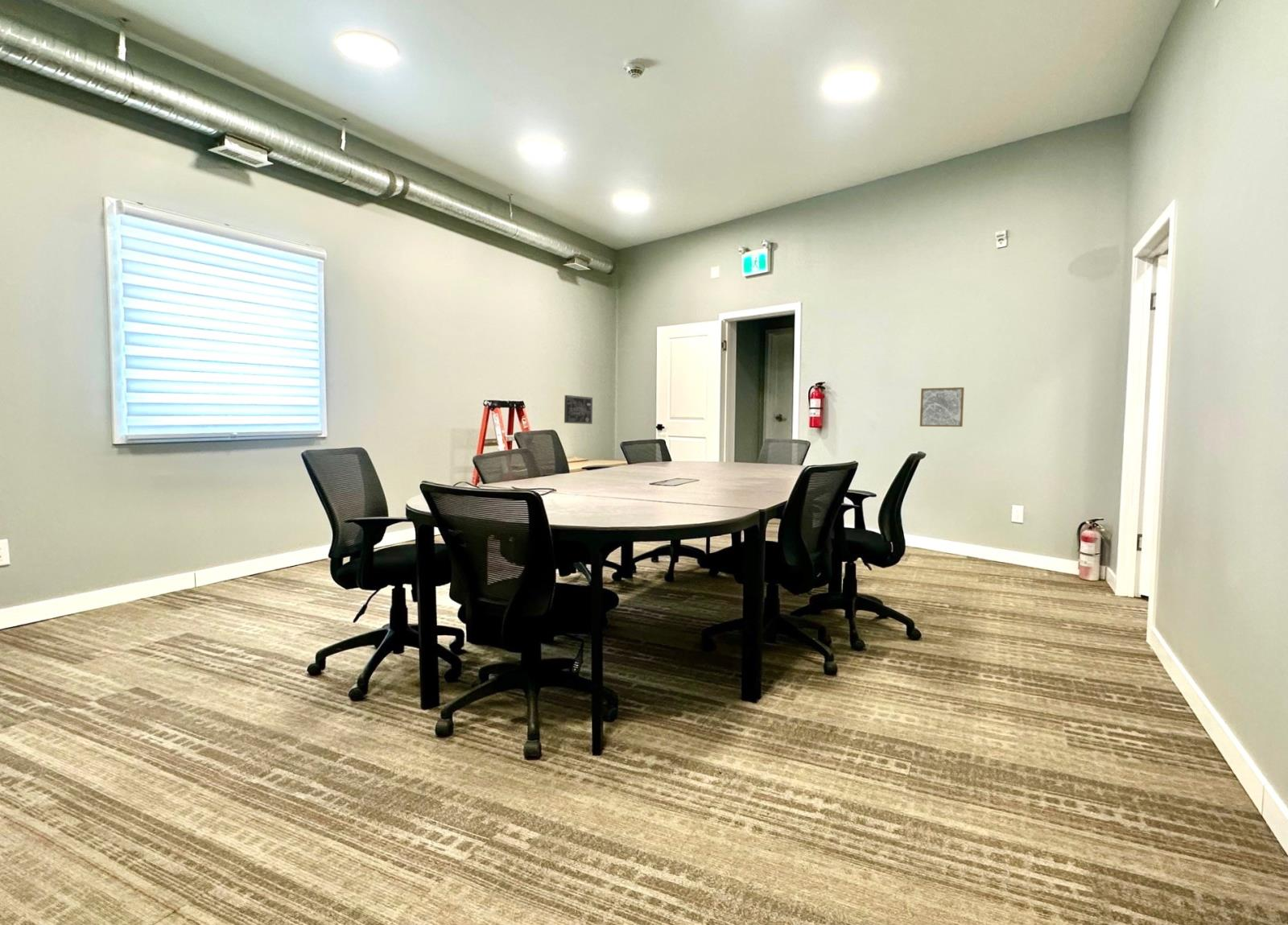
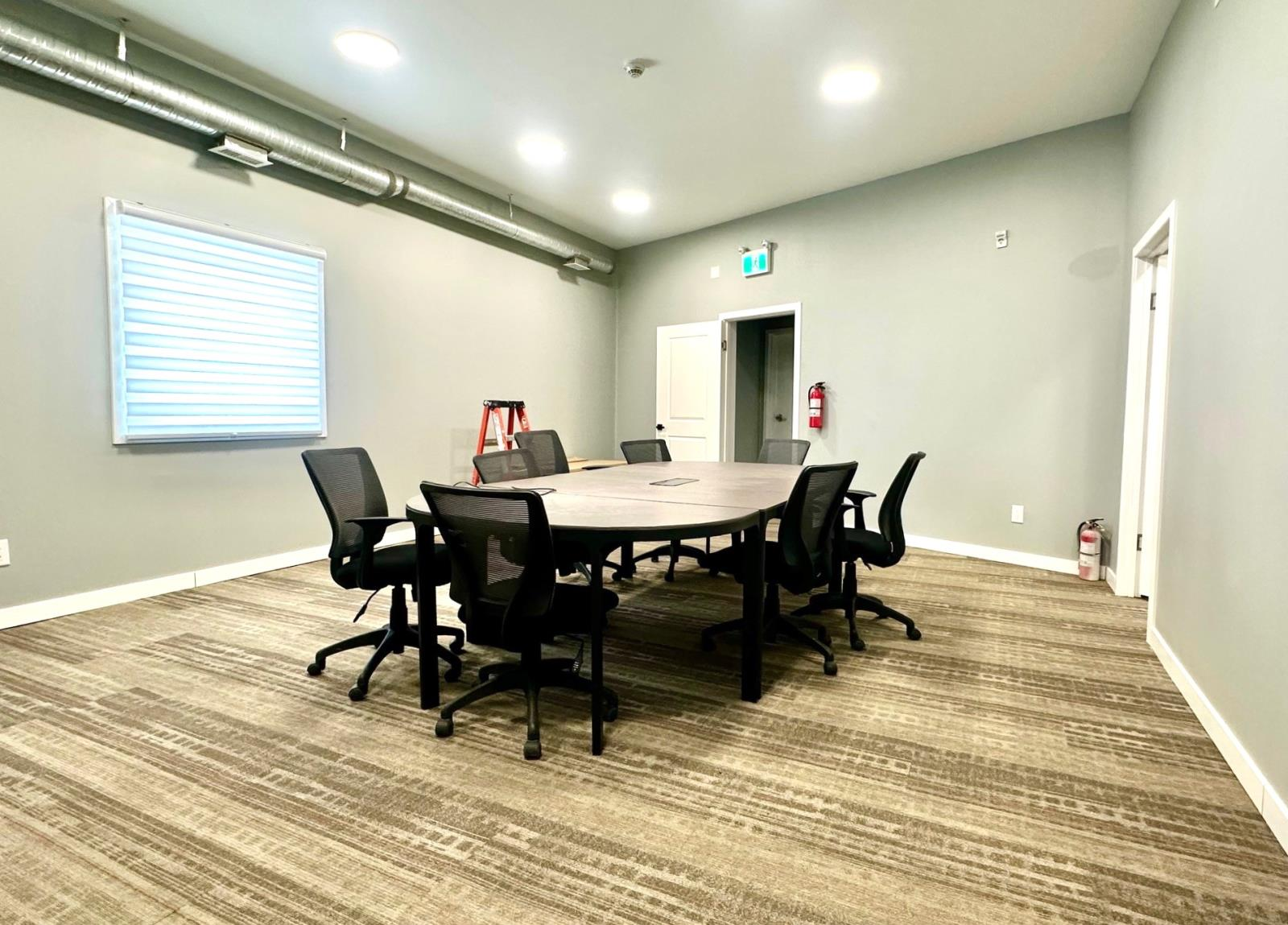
- wall art (578, 410)
- wall art (941, 407)
